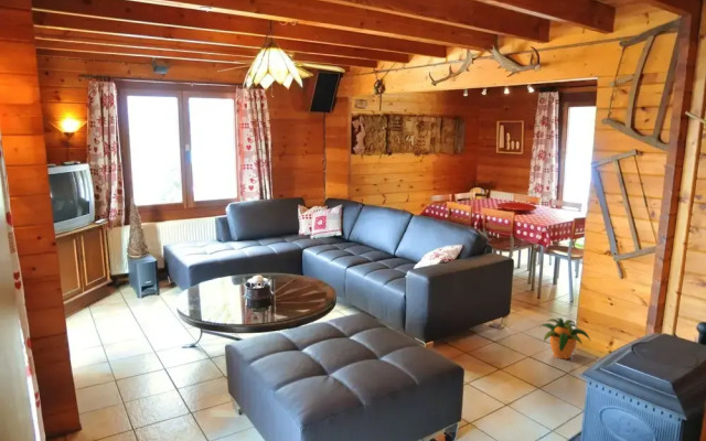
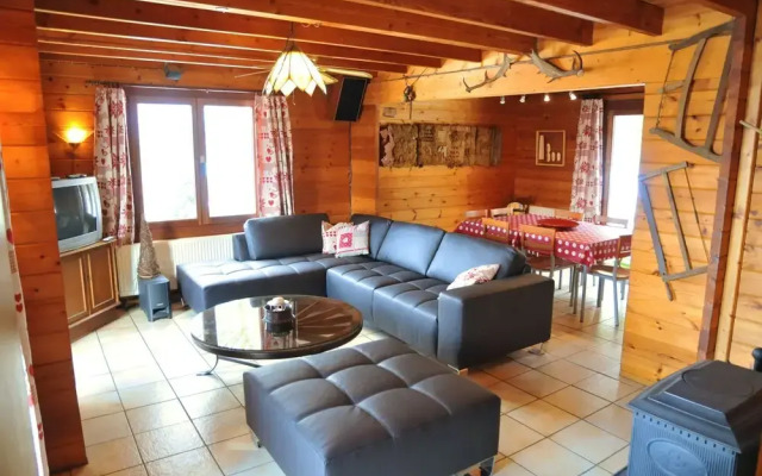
- potted plant (559, 335)
